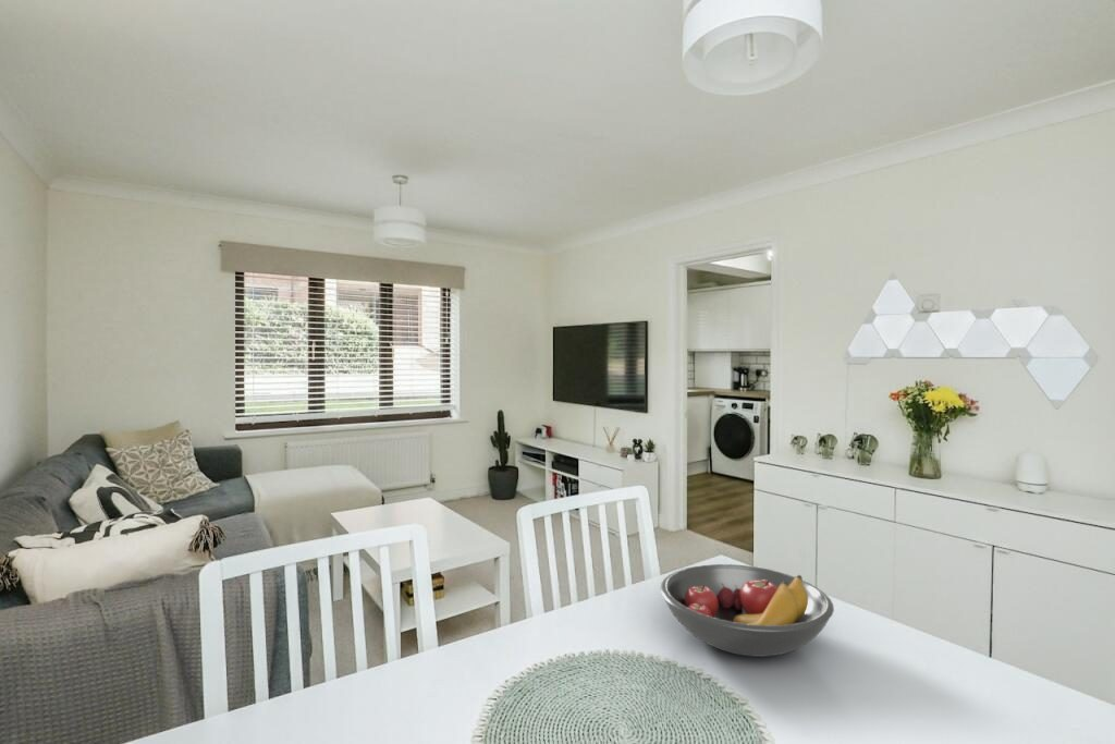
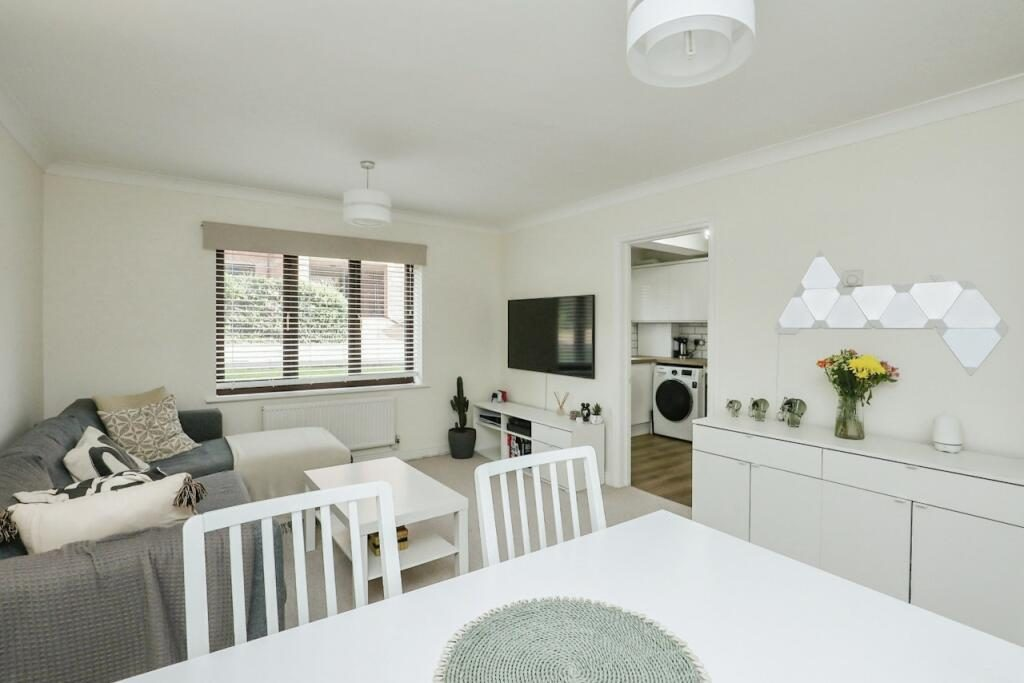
- fruit bowl (743, 608)
